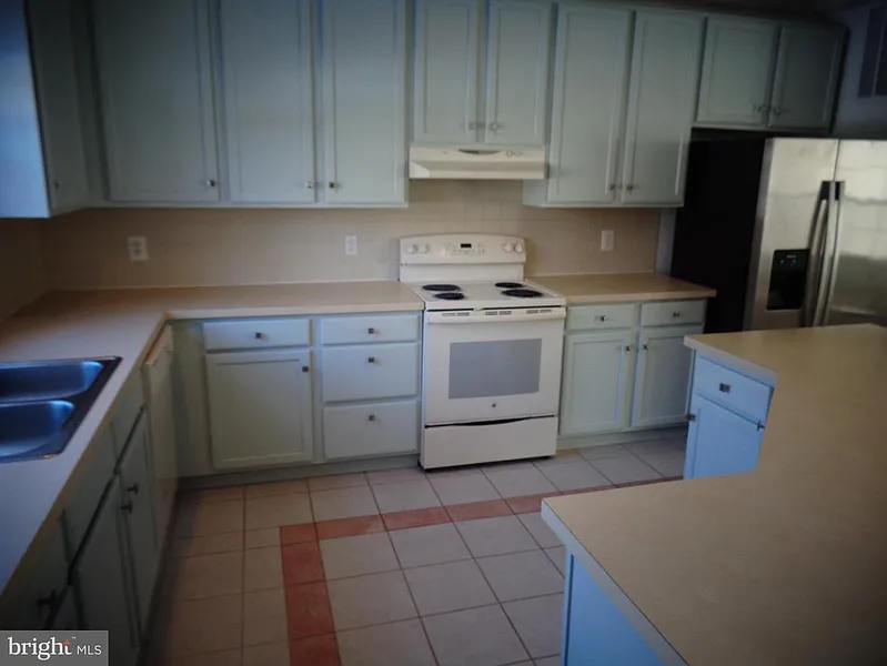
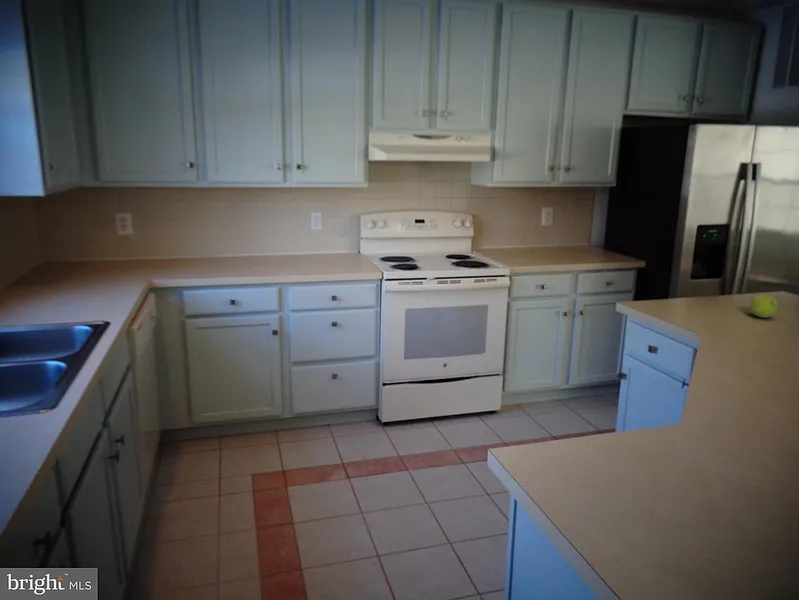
+ fruit (764, 306)
